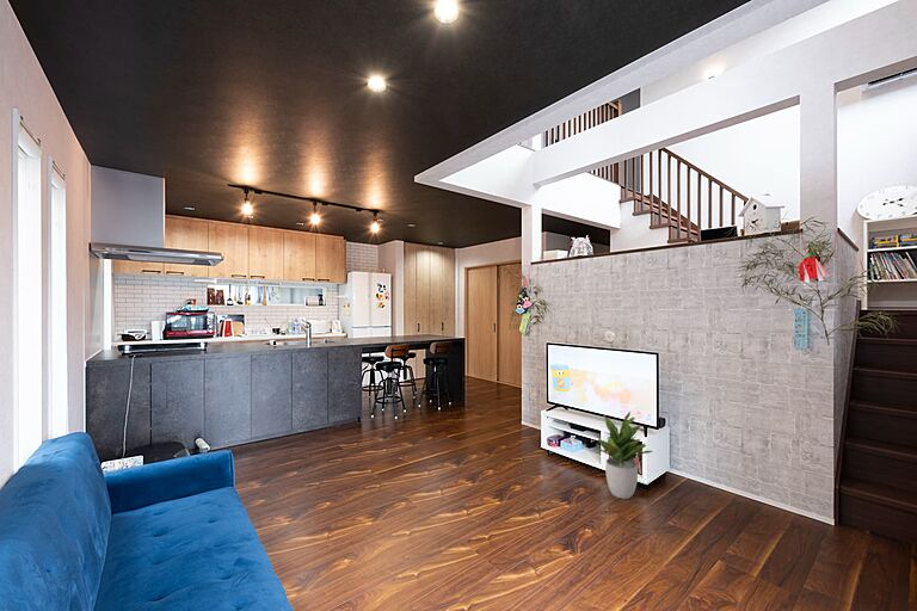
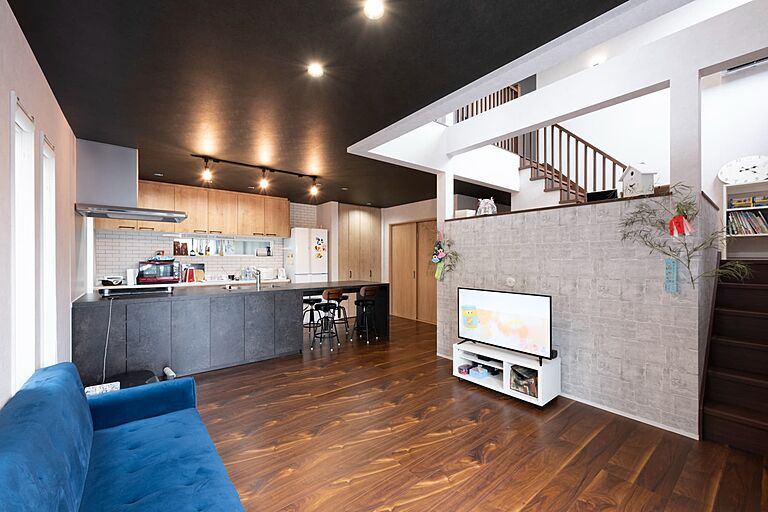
- potted plant (618, 452)
